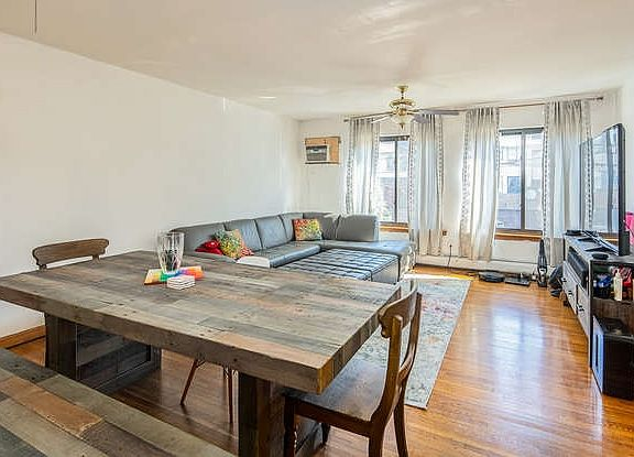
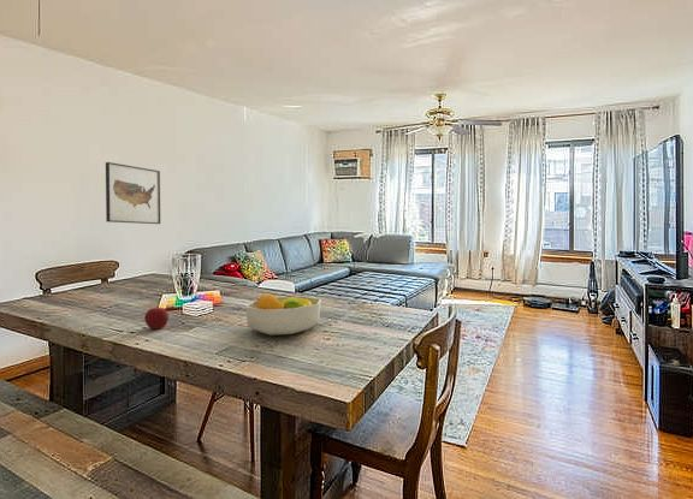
+ fruit bowl (285, 309)
+ wall art (134, 195)
+ apple (156, 316)
